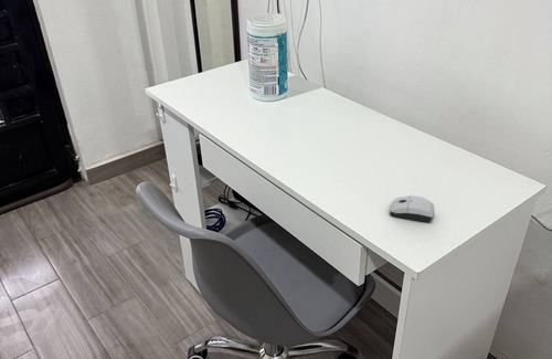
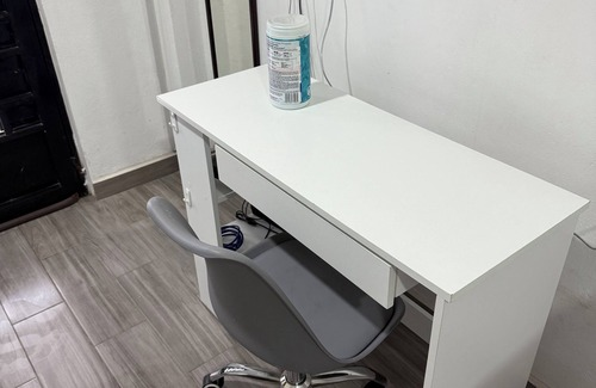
- computer mouse (412, 207)
